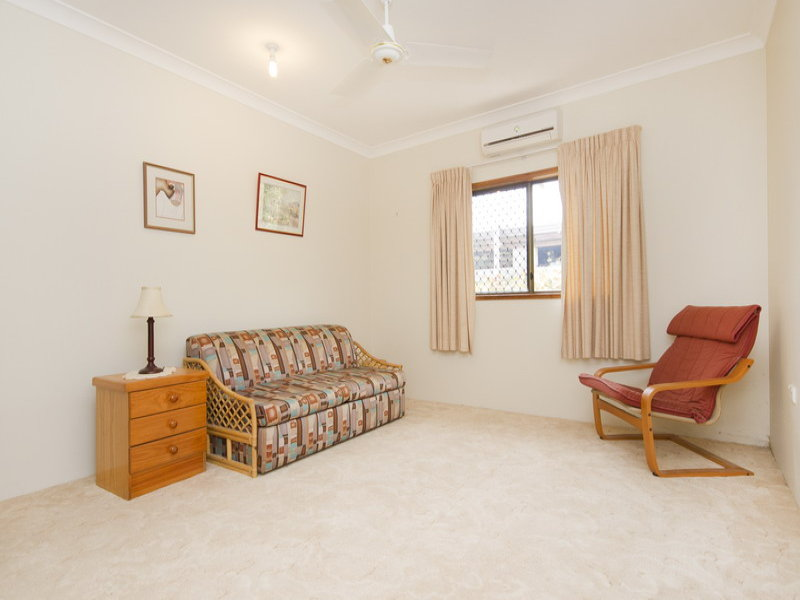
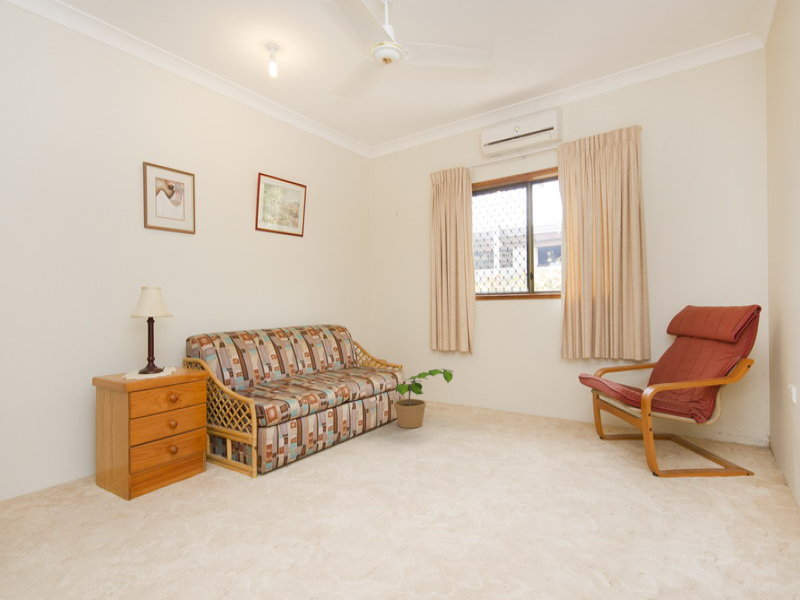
+ potted plant (421, 400)
